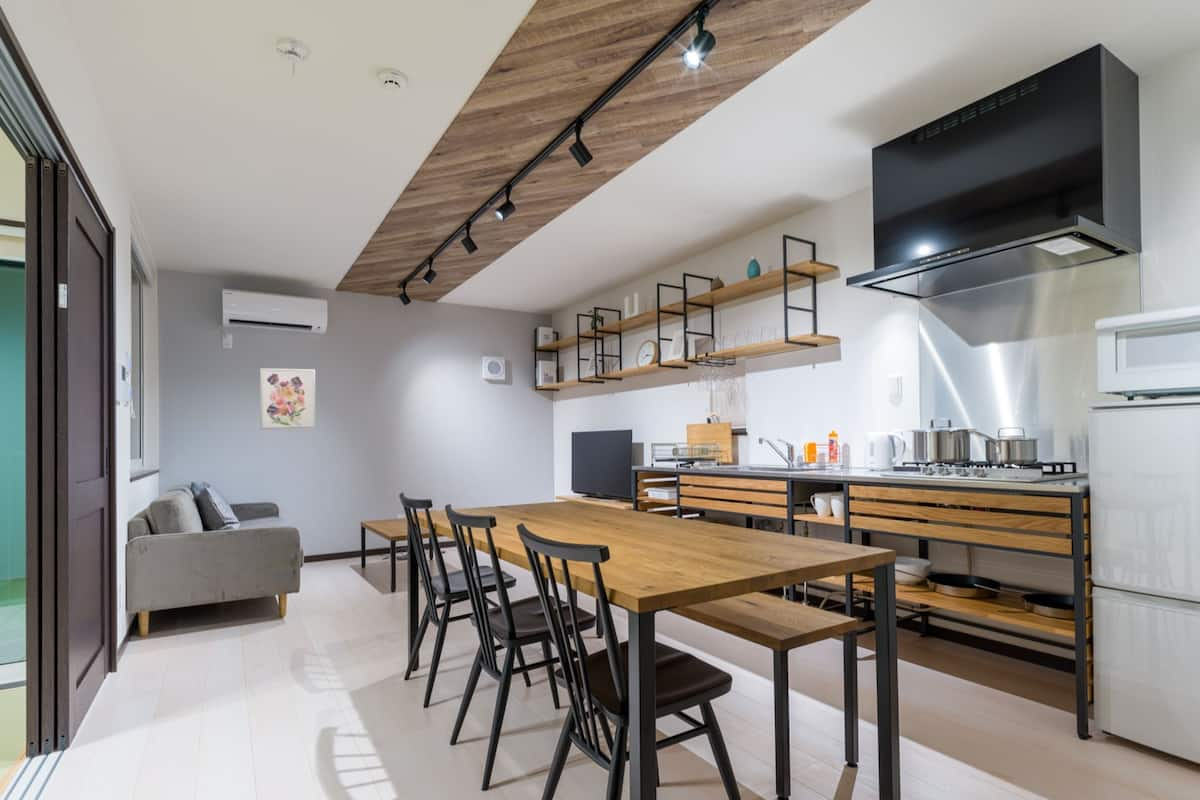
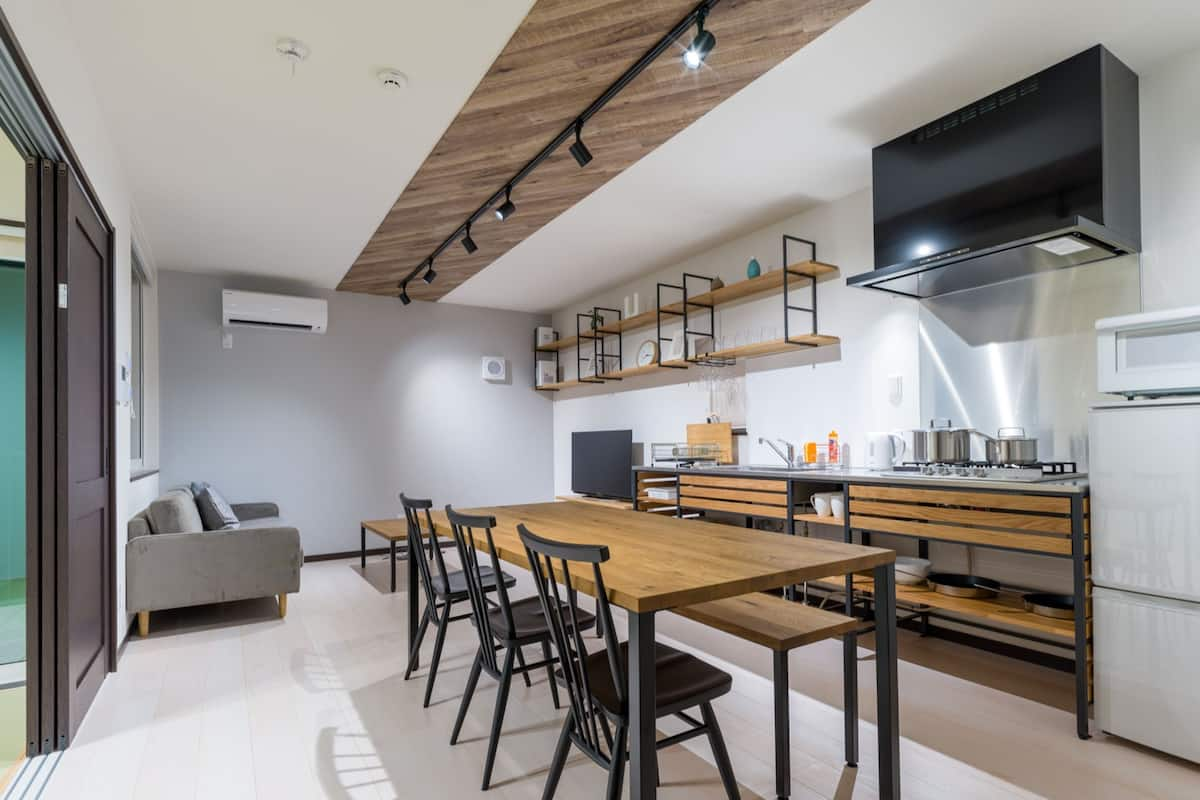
- wall art (288, 399)
